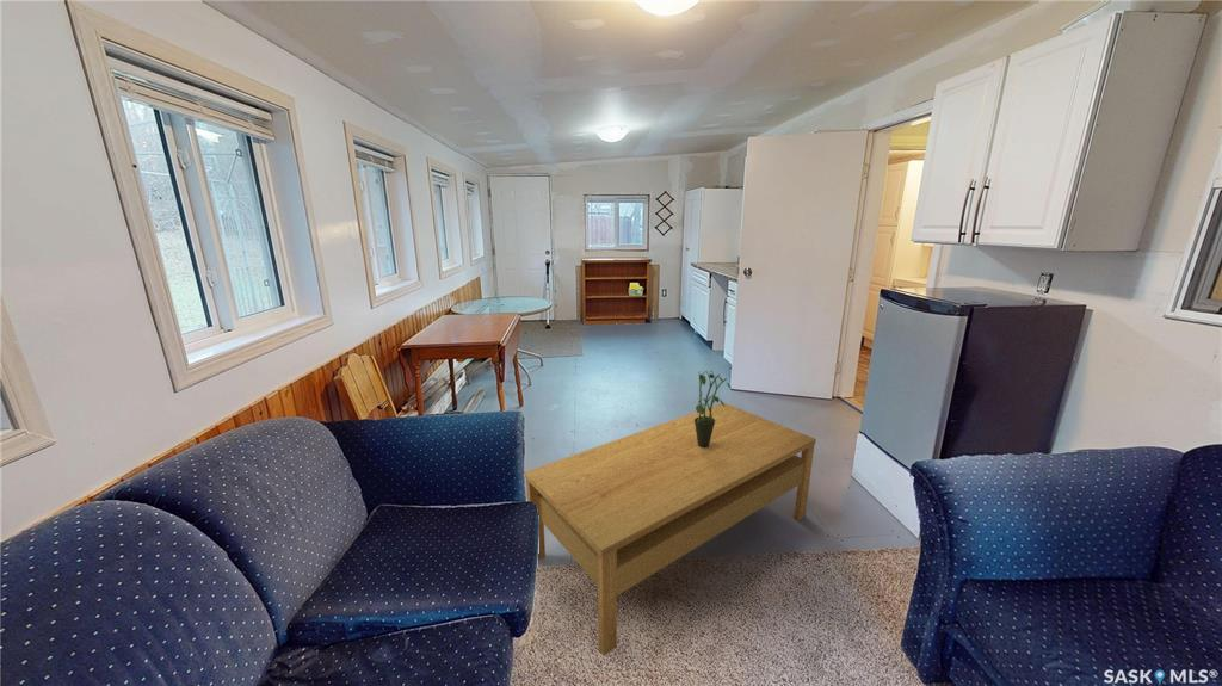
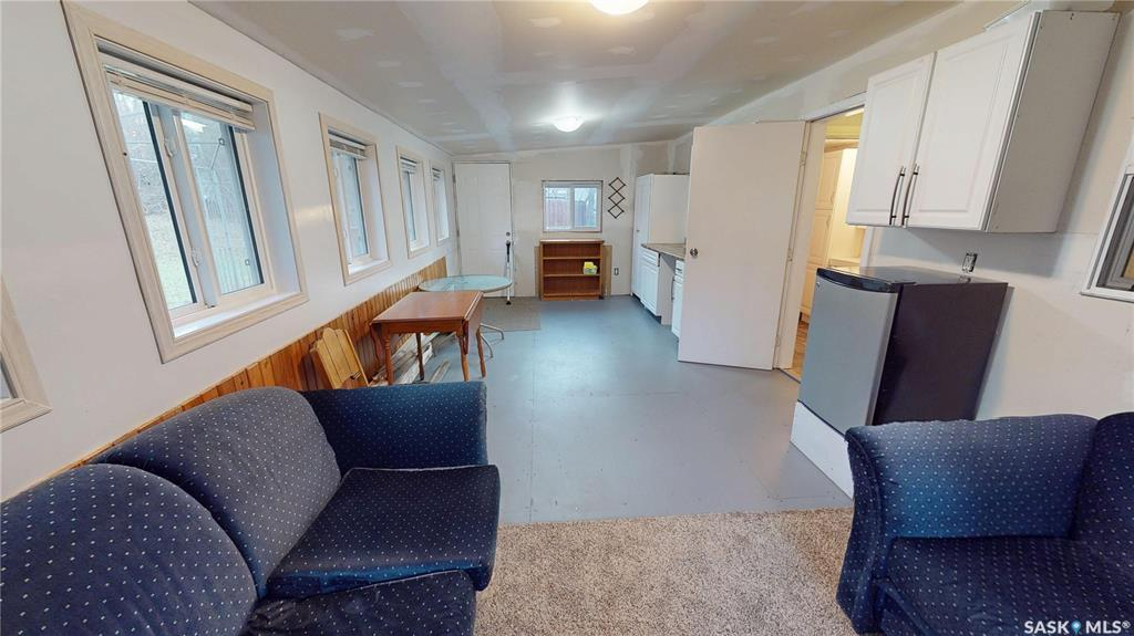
- coffee table (679, 496)
- potted plant (709, 408)
